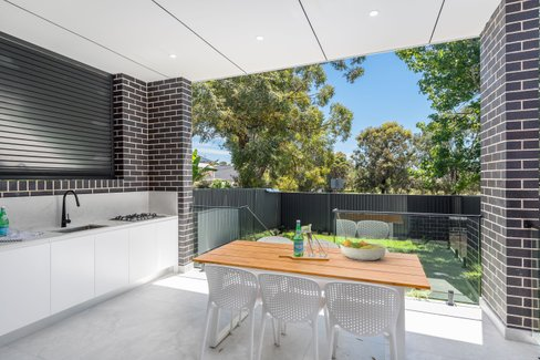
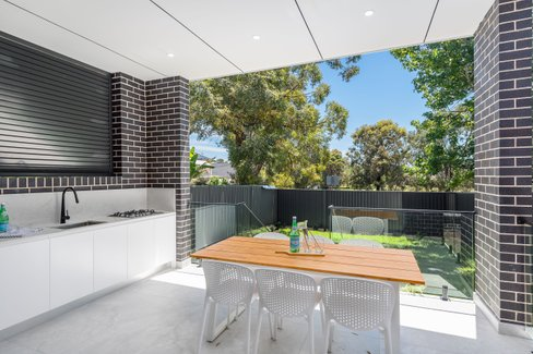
- fruit bowl (362, 248)
